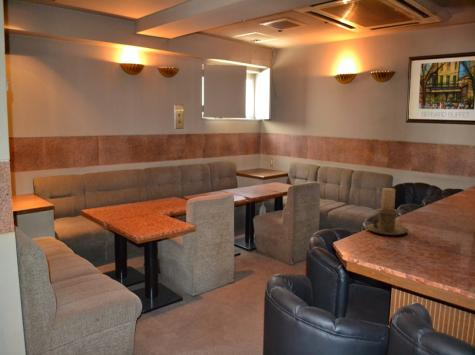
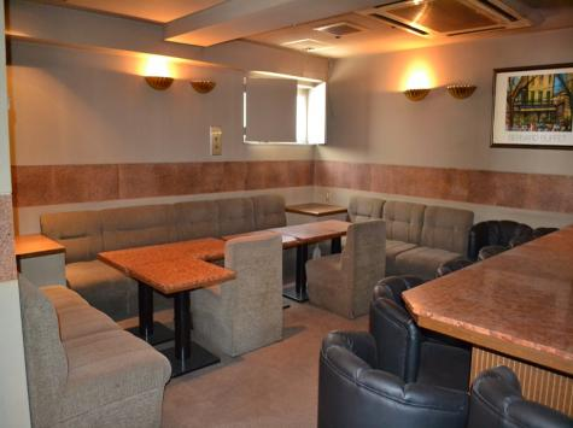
- candle holder (387, 209)
